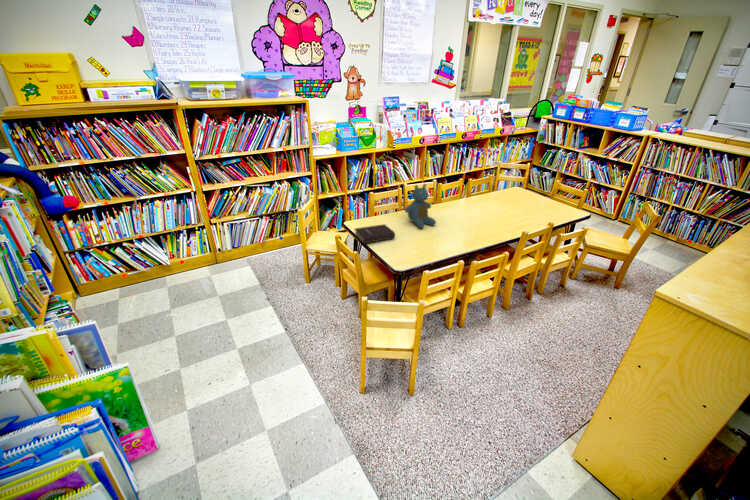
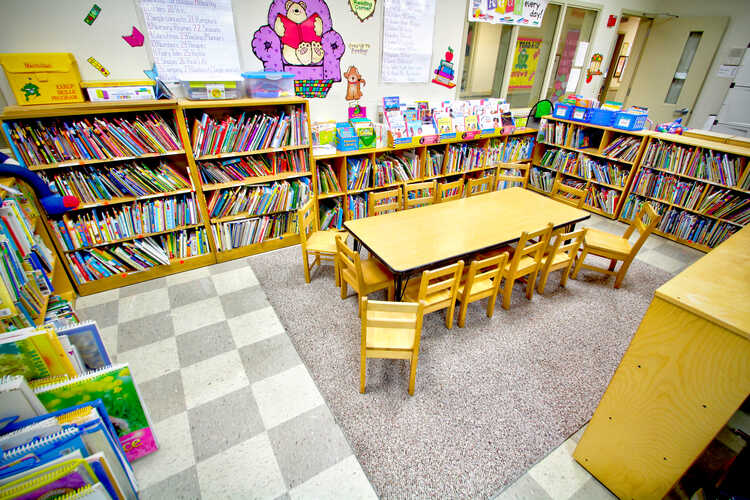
- teddy bear (422, 205)
- book (374, 233)
